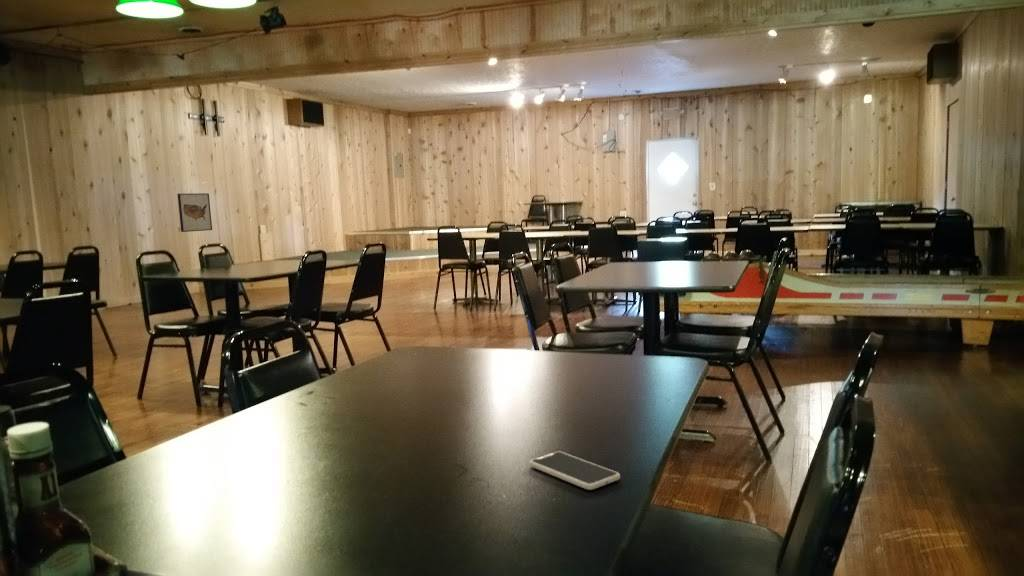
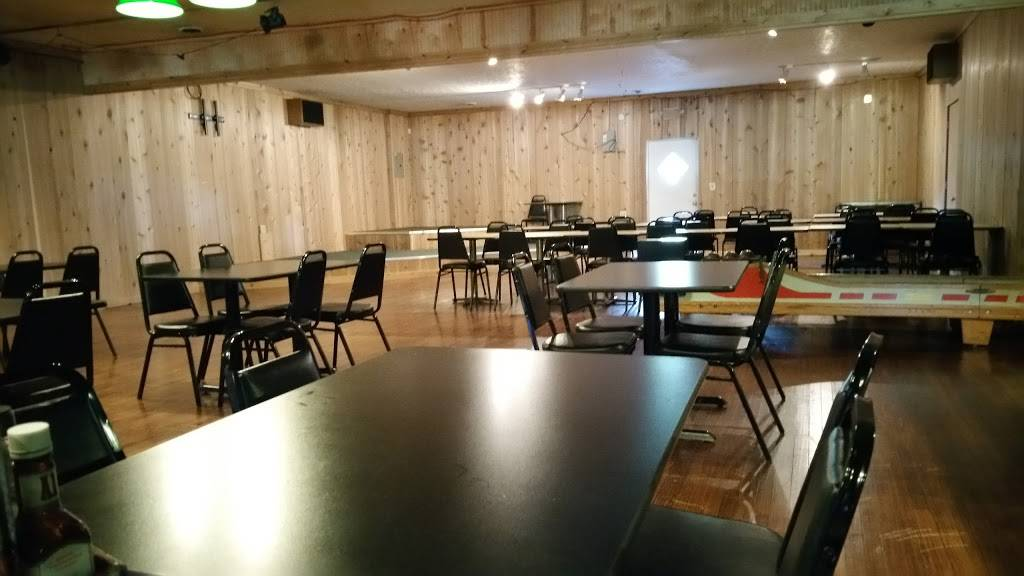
- wall art (195, 212)
- smartphone (573, 469)
